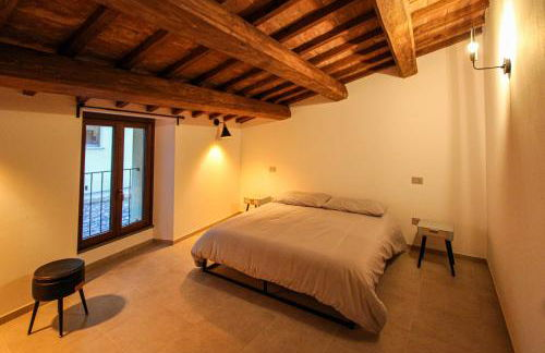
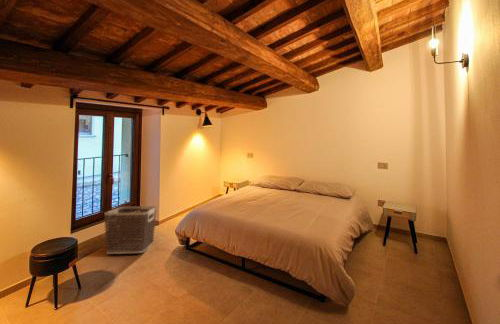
+ clothes hamper (131, 228)
